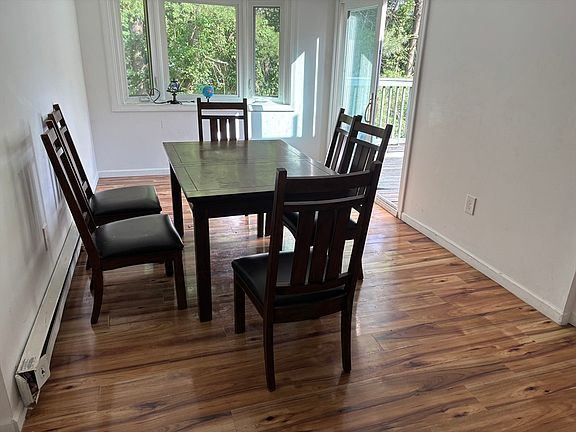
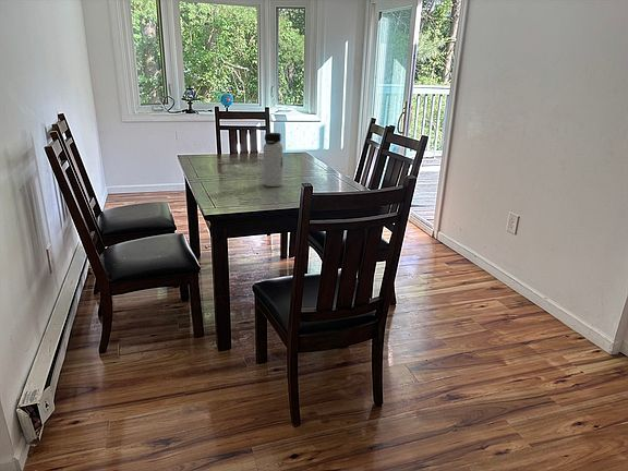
+ water bottle (273, 159)
